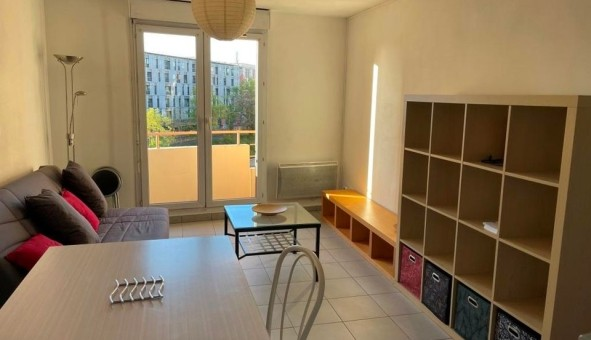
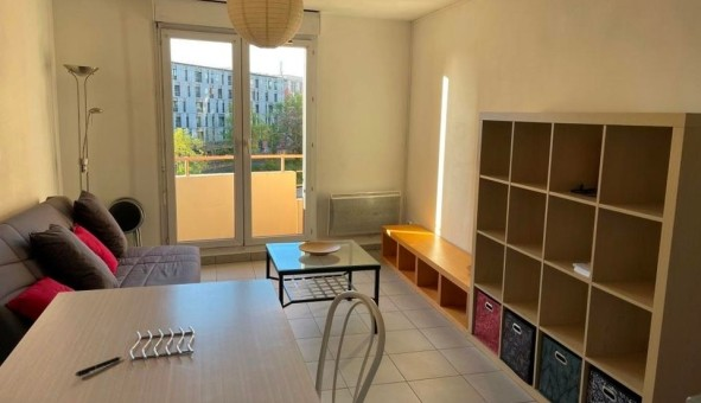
+ pen (100, 365)
